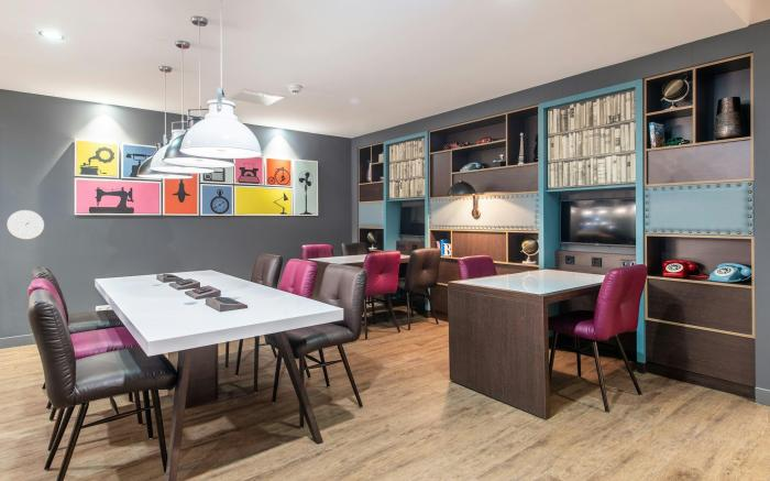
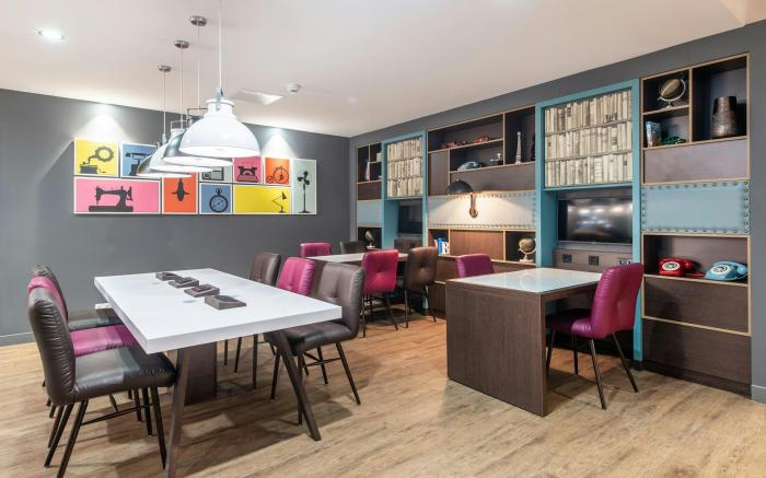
- wall clock (25, 225)
